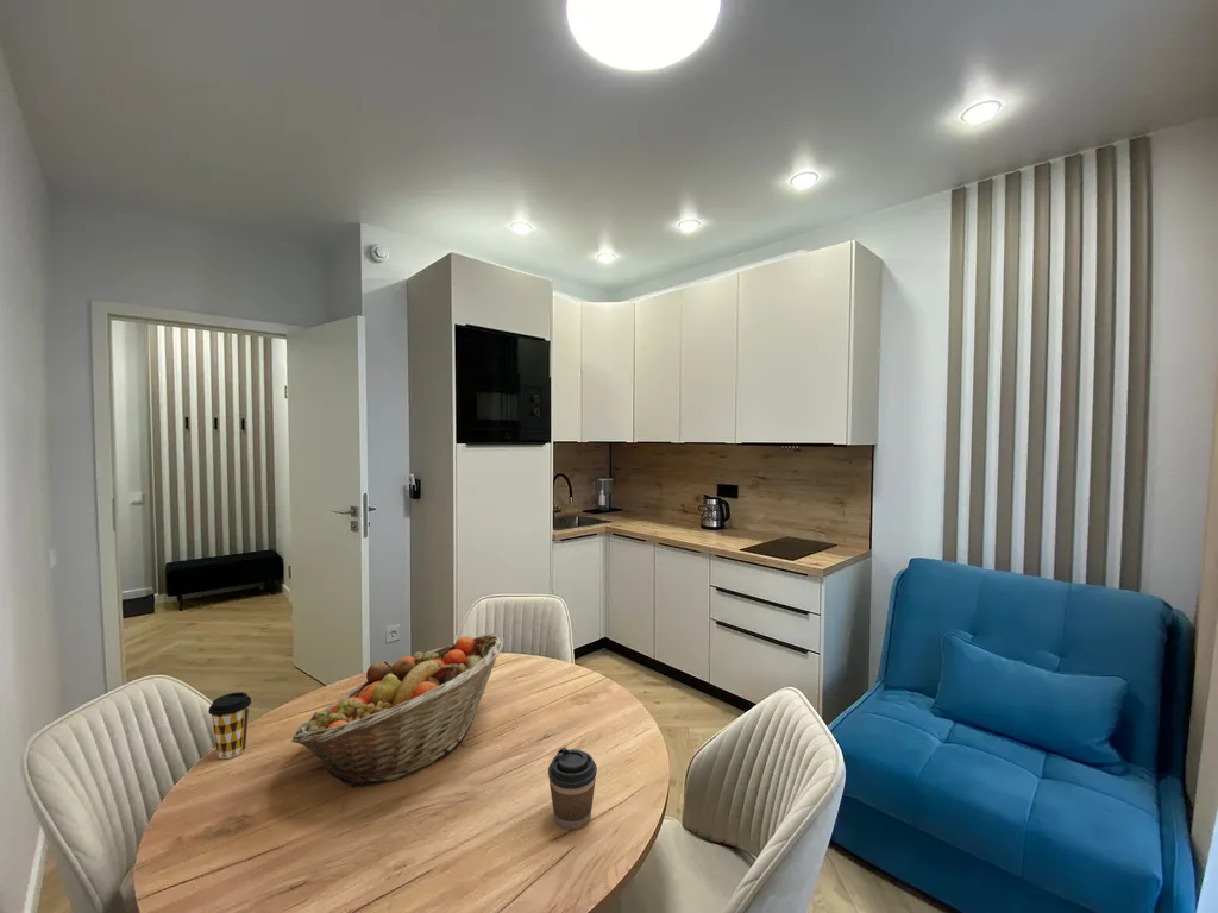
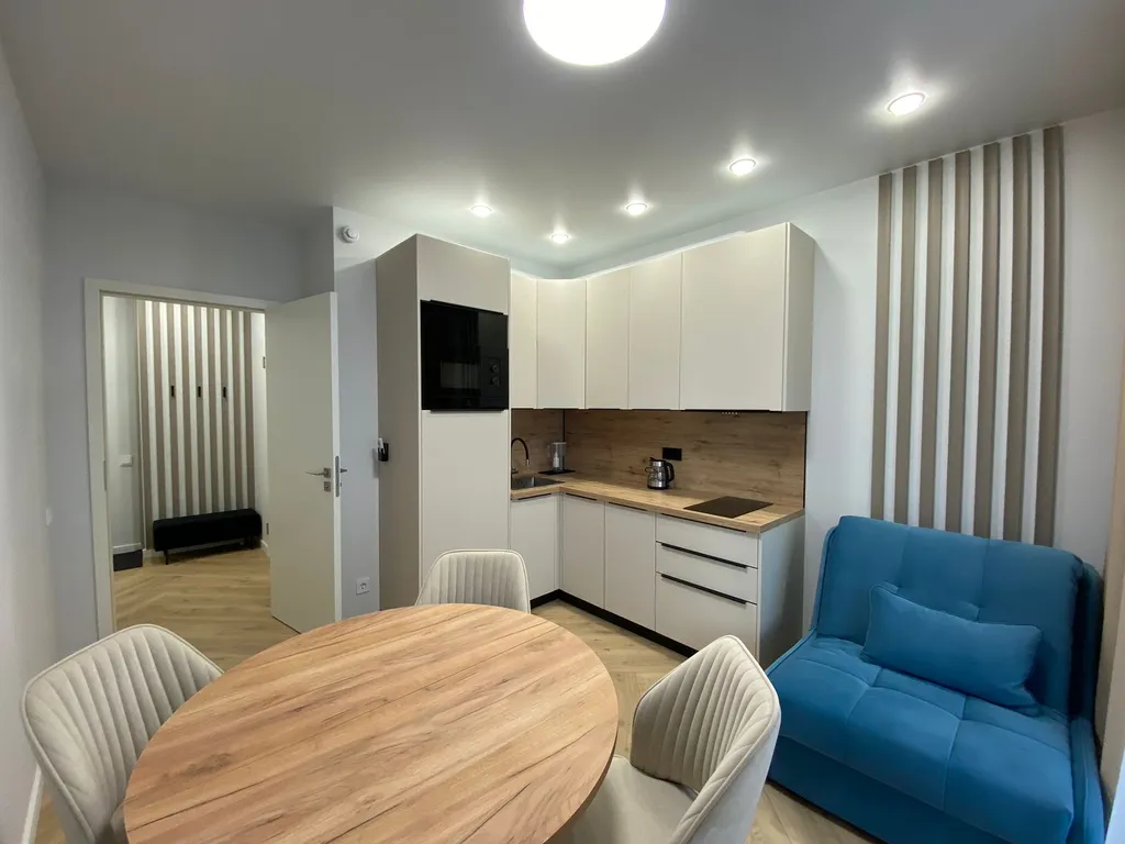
- fruit basket (412, 695)
- coffee cup (572, 785)
- coffee cup (231, 725)
